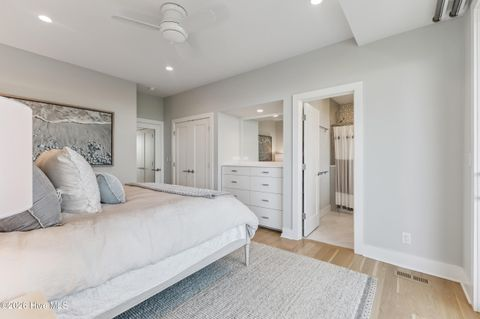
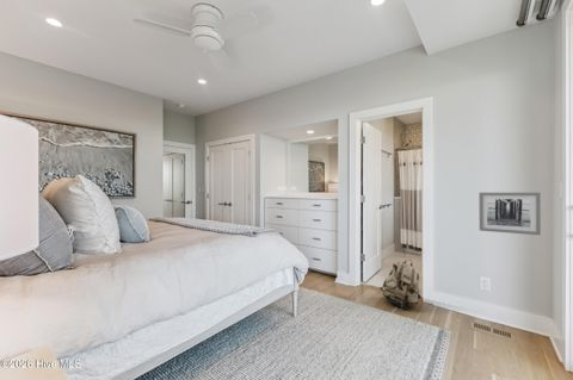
+ wall art (507, 212)
+ backpack (399, 281)
